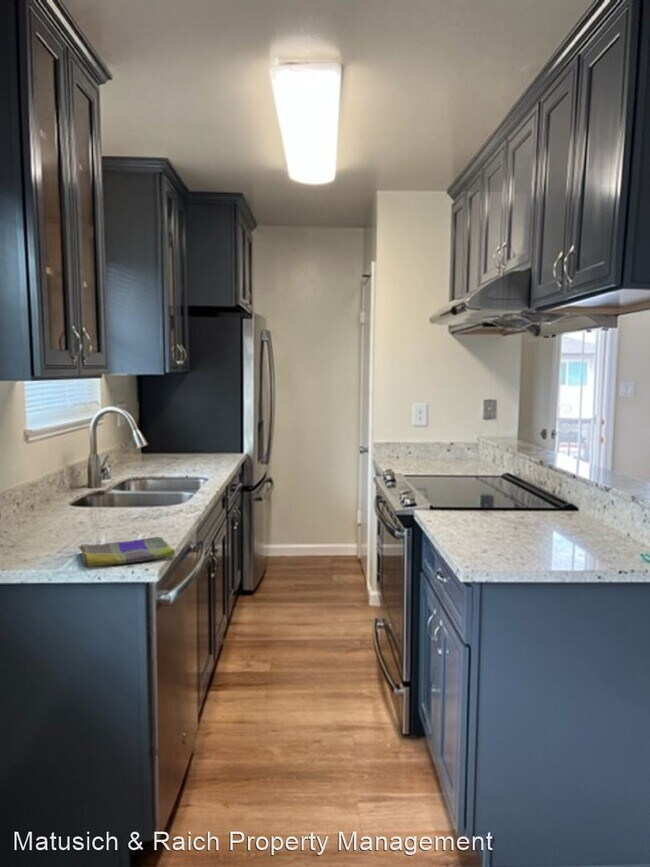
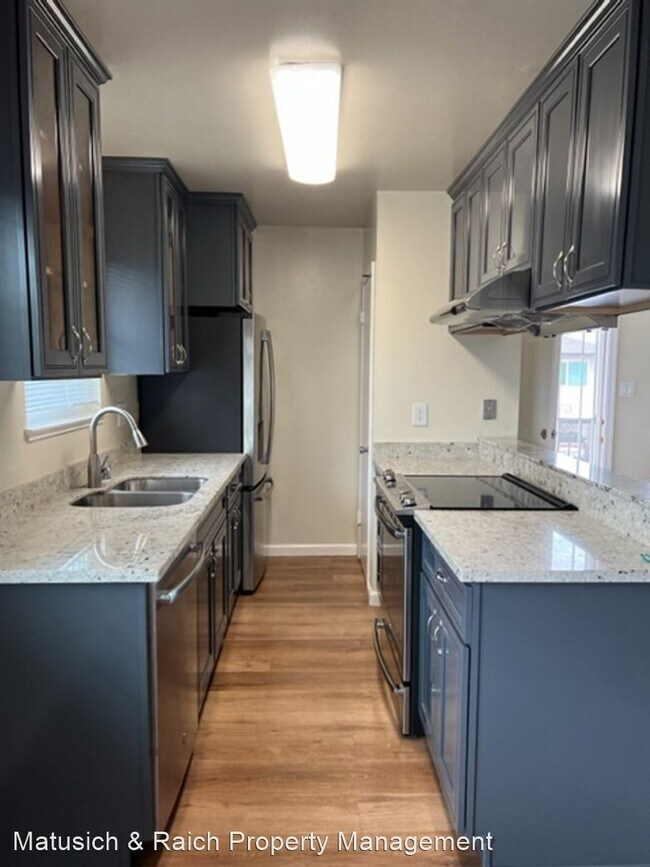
- dish towel (126, 550)
